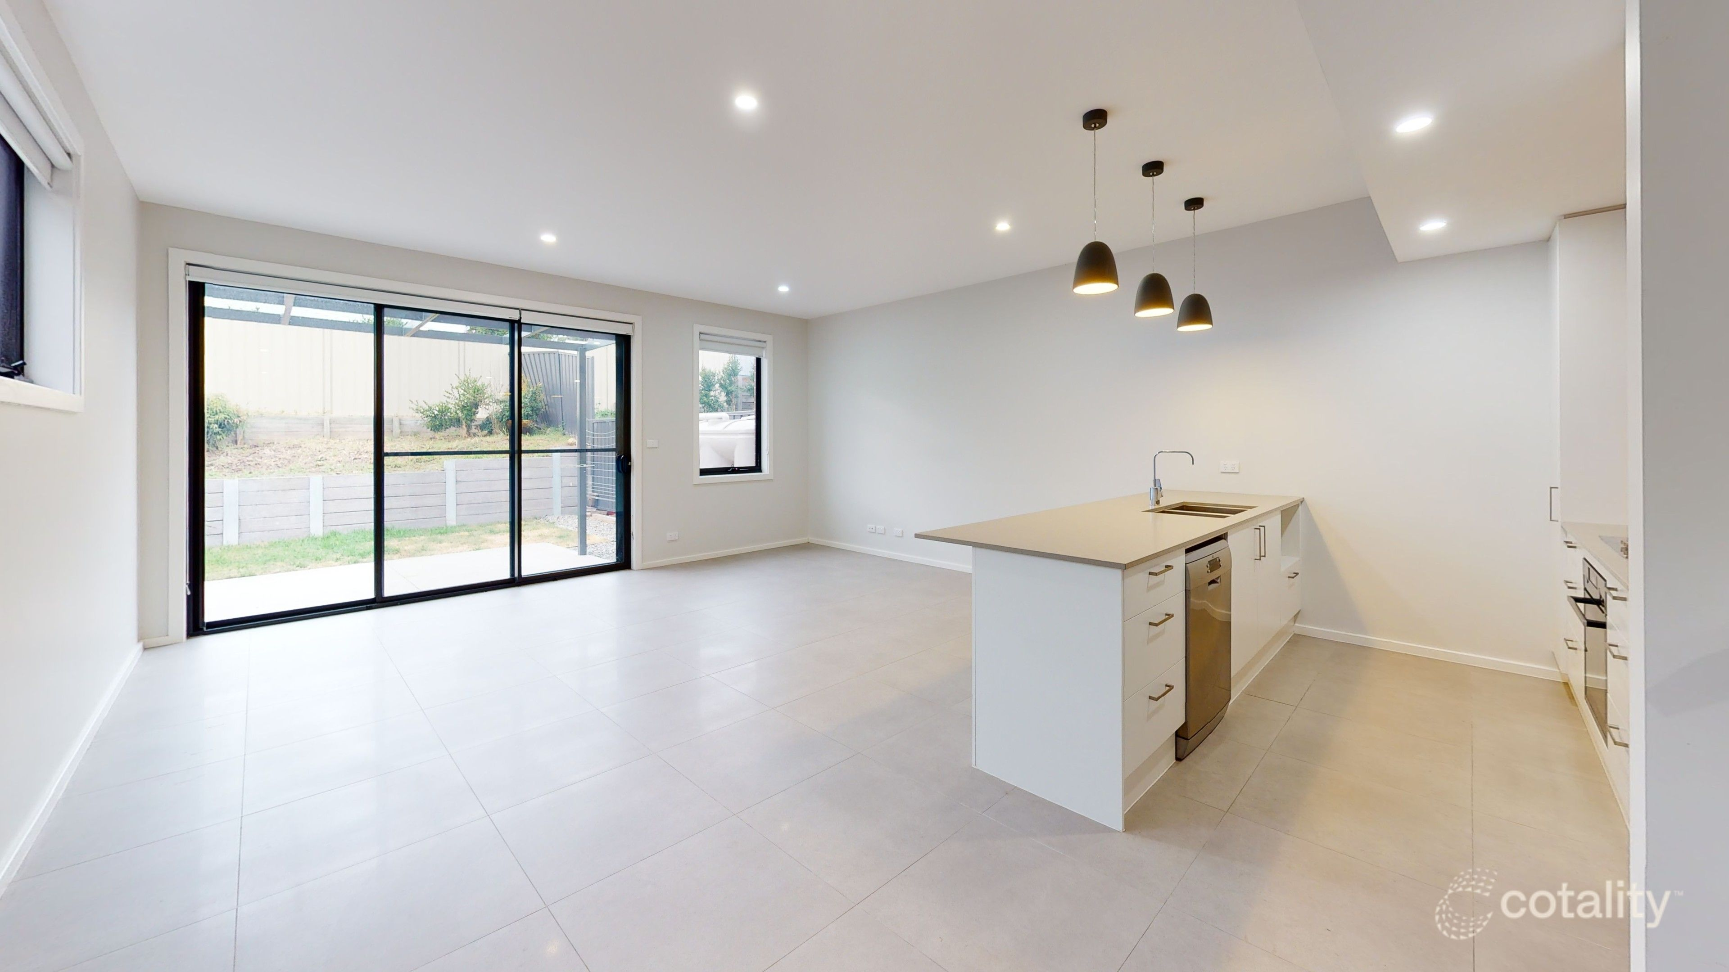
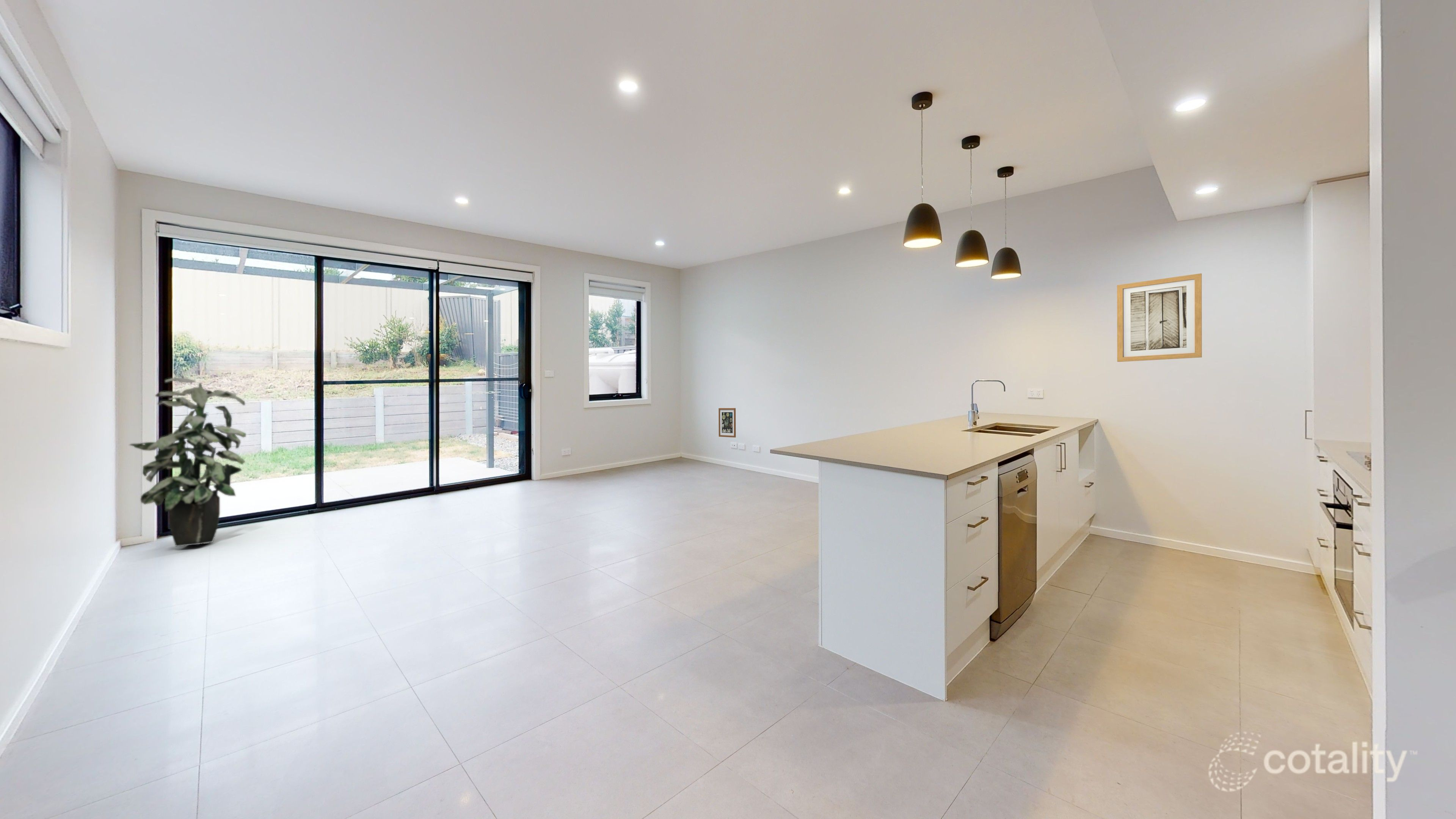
+ wall art (727, 422)
+ wall art (1157, 320)
+ indoor plant (191, 461)
